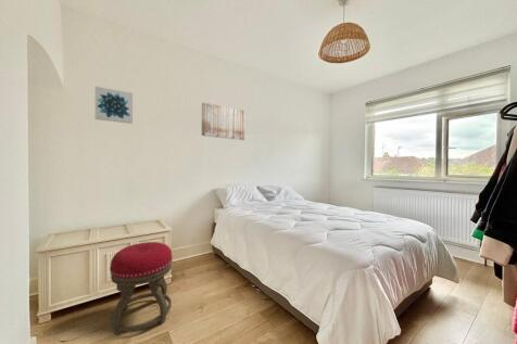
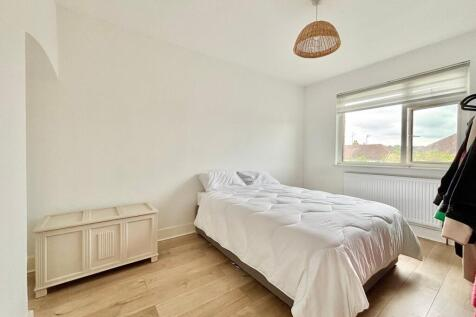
- wall art (114, 105)
- wall art (224, 122)
- stool (142, 281)
